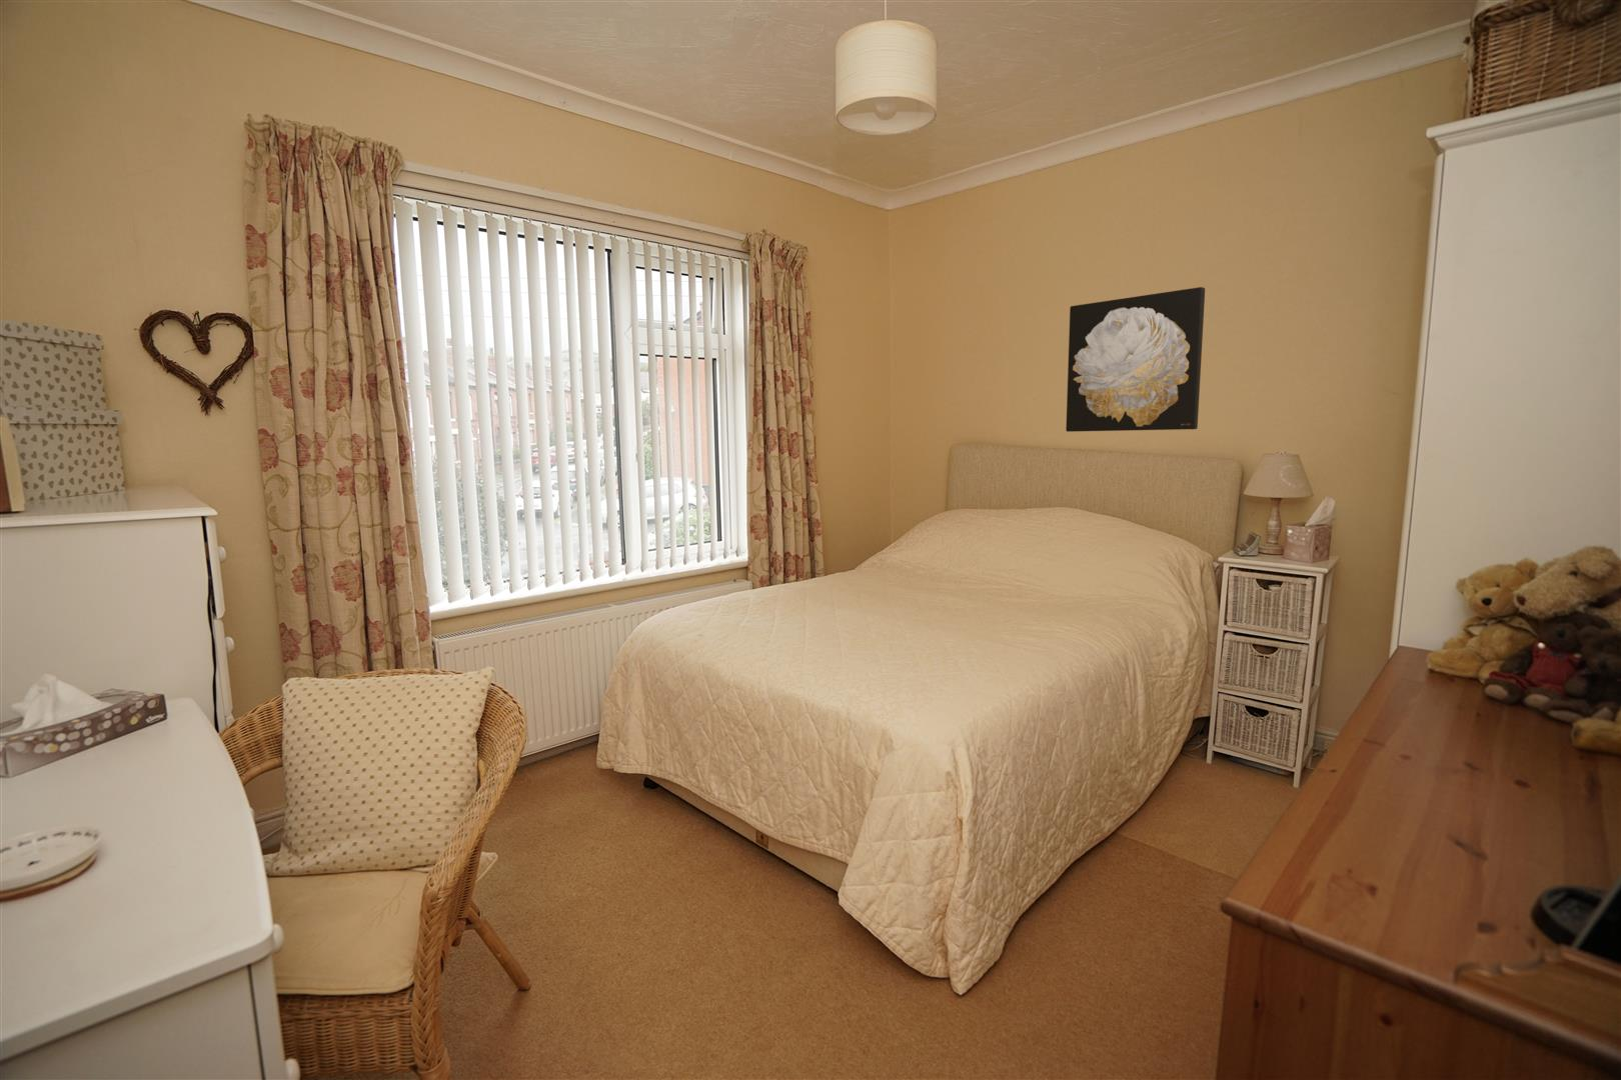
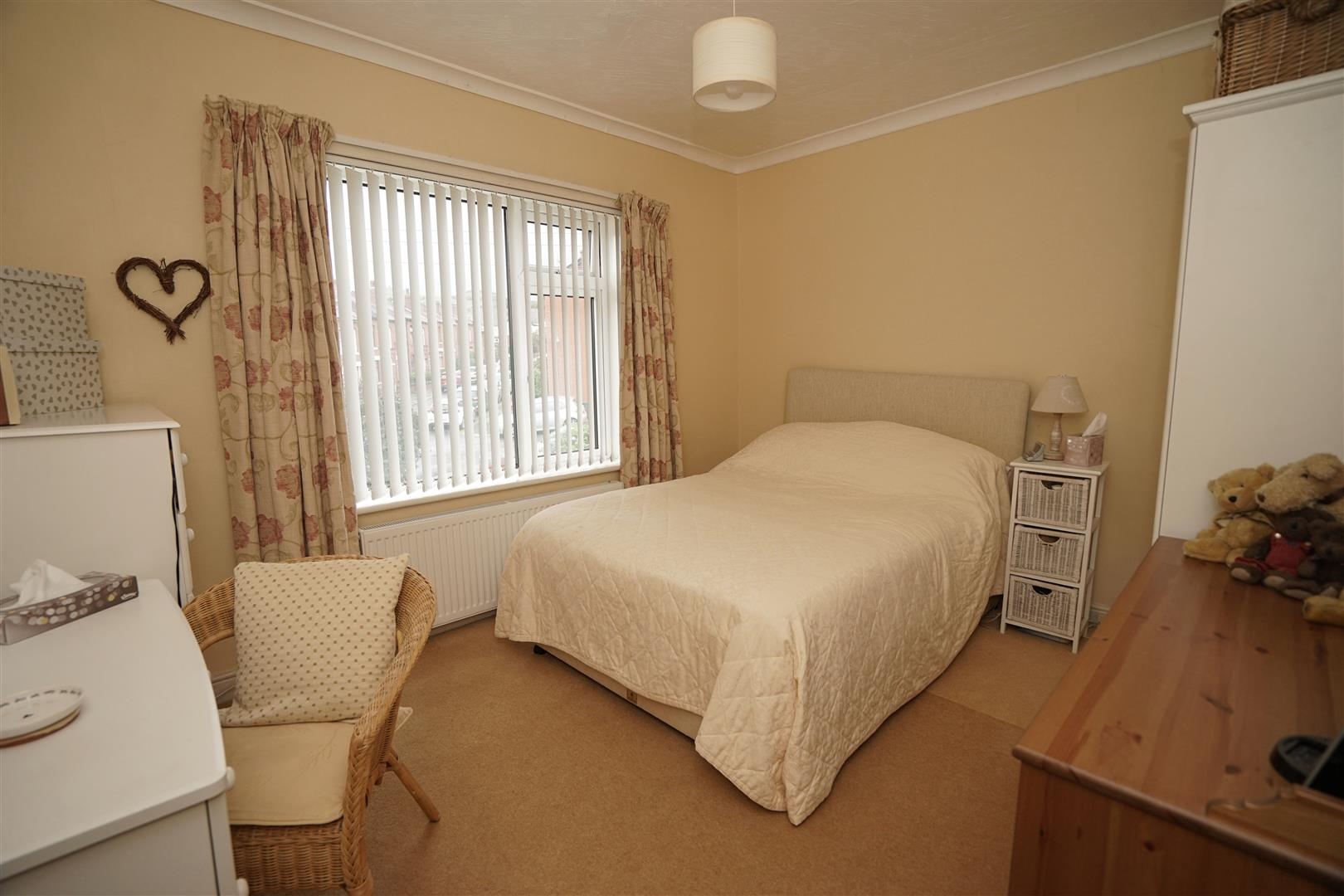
- wall art (1130, 364)
